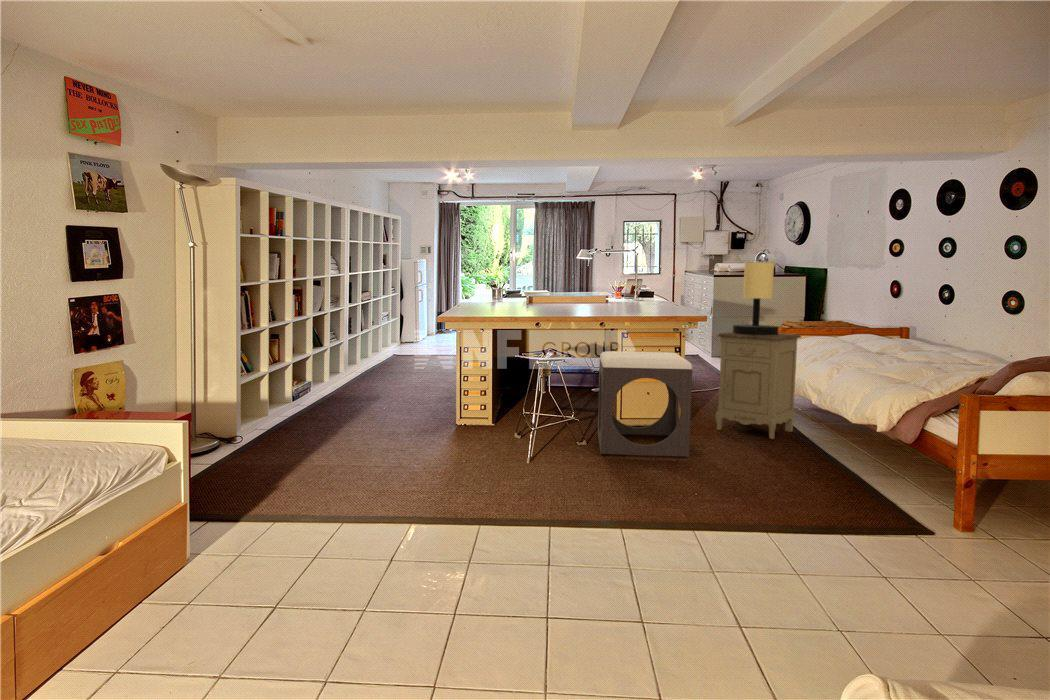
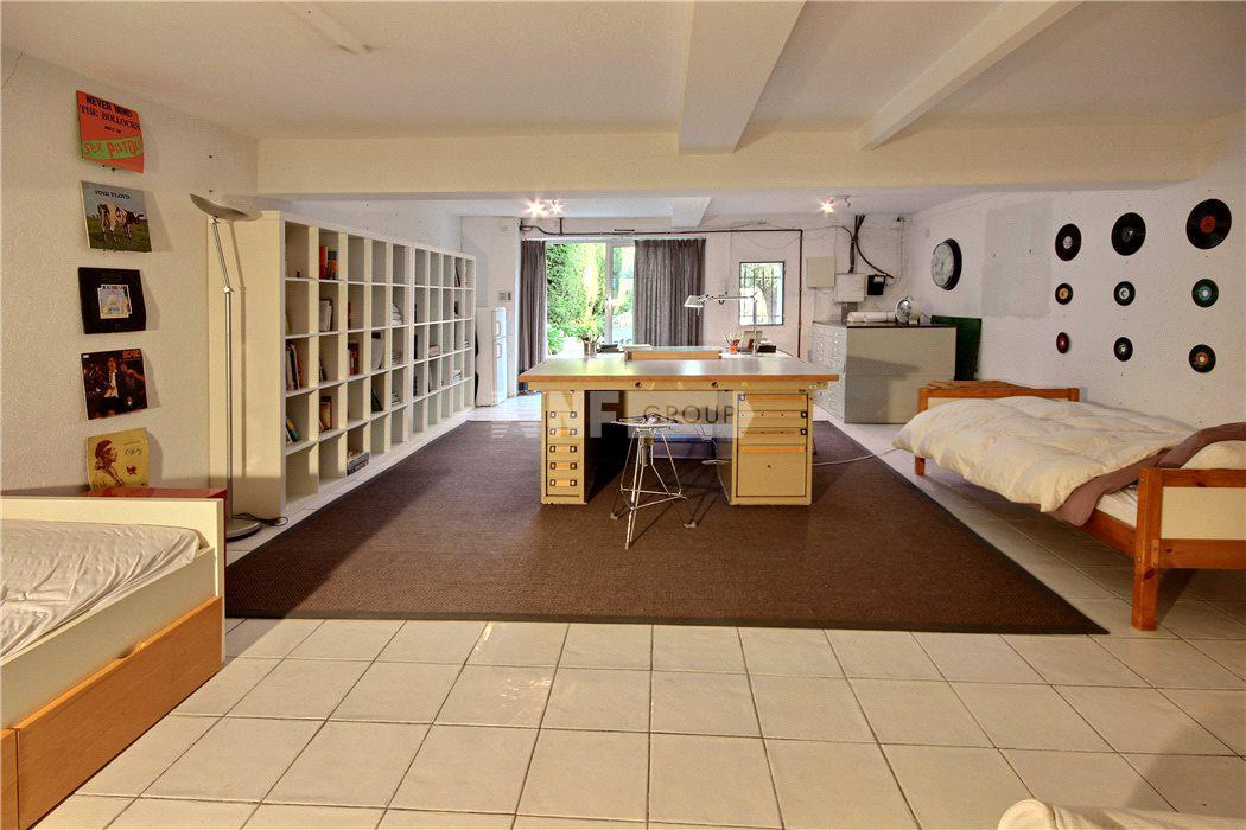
- footstool (636, 379)
- table lamp (756, 298)
- nightstand (754, 382)
